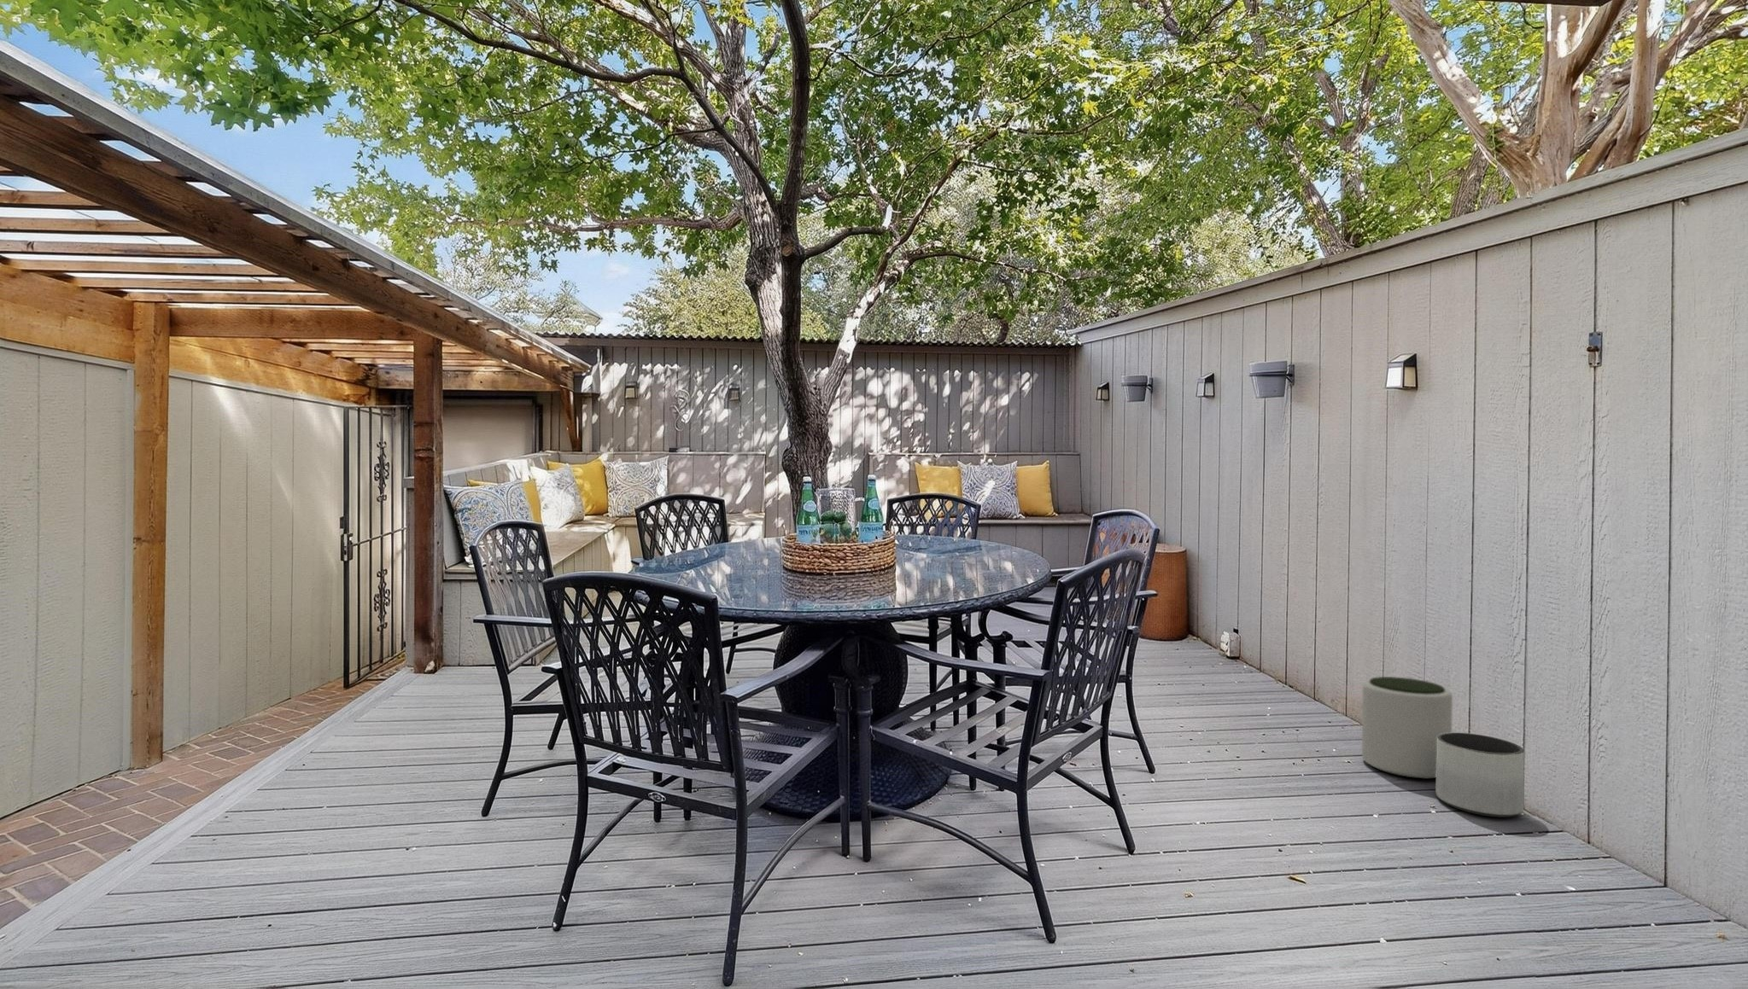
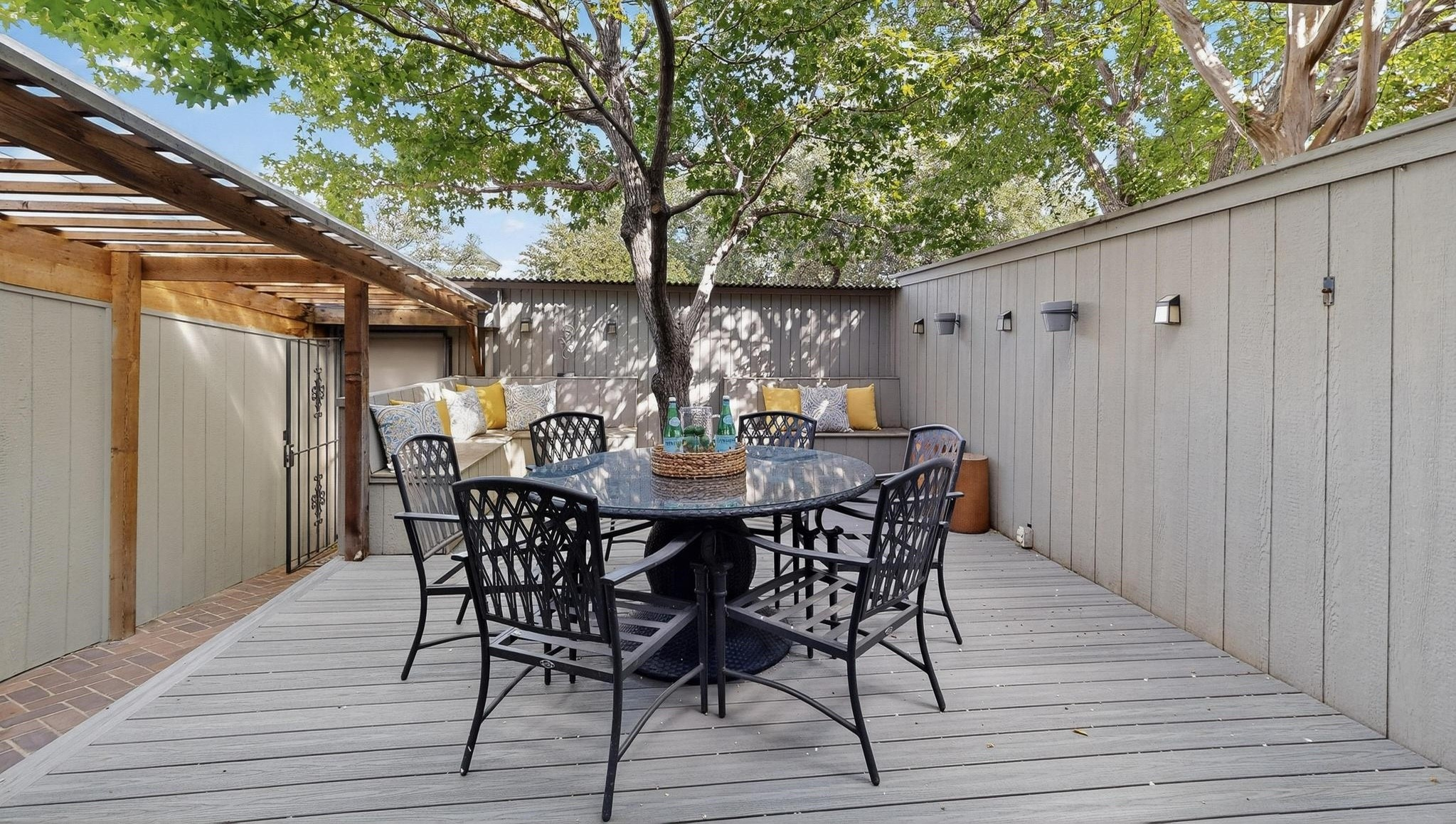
- planter (1479, 774)
- plant pot (1406, 725)
